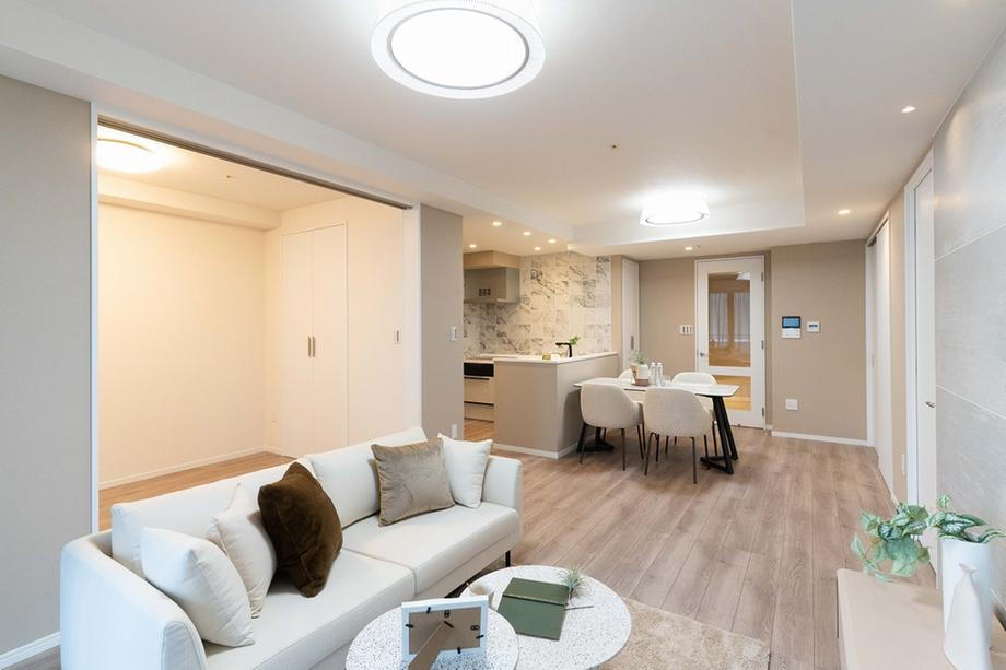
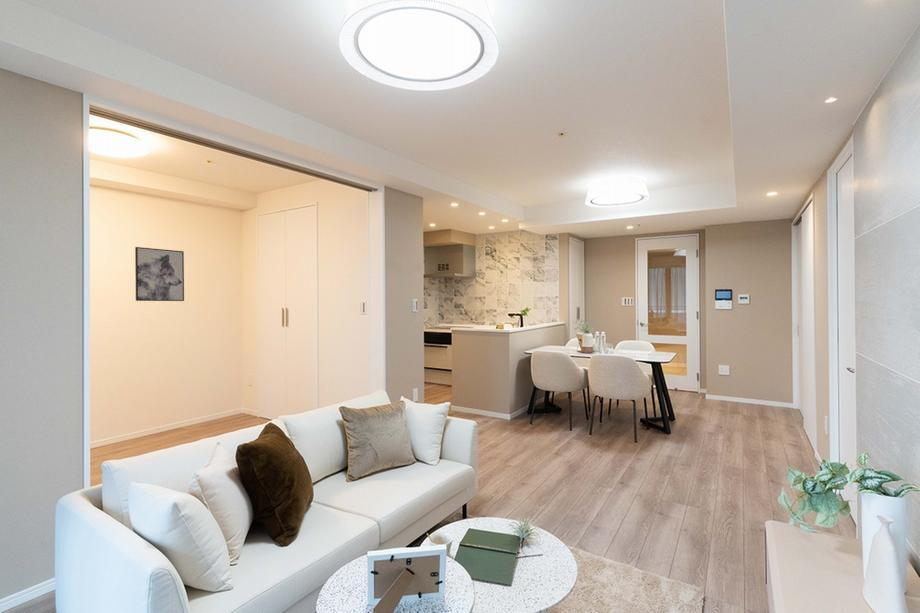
+ wall art (160, 275)
